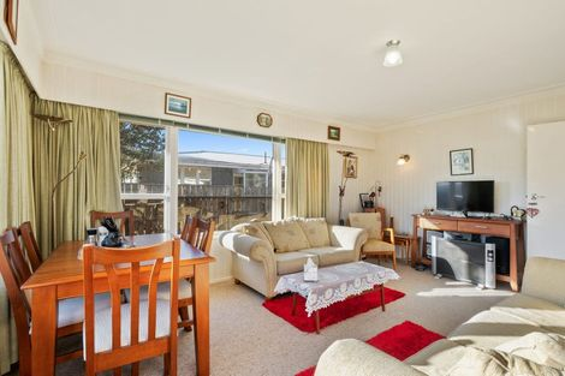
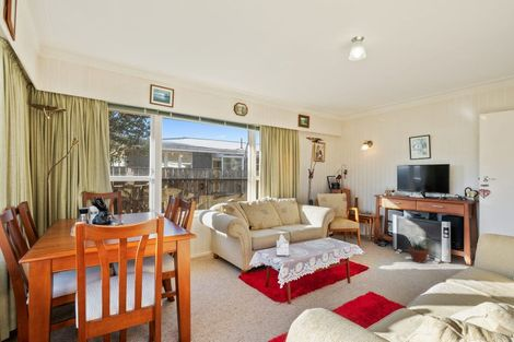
+ potted plant (419, 249)
